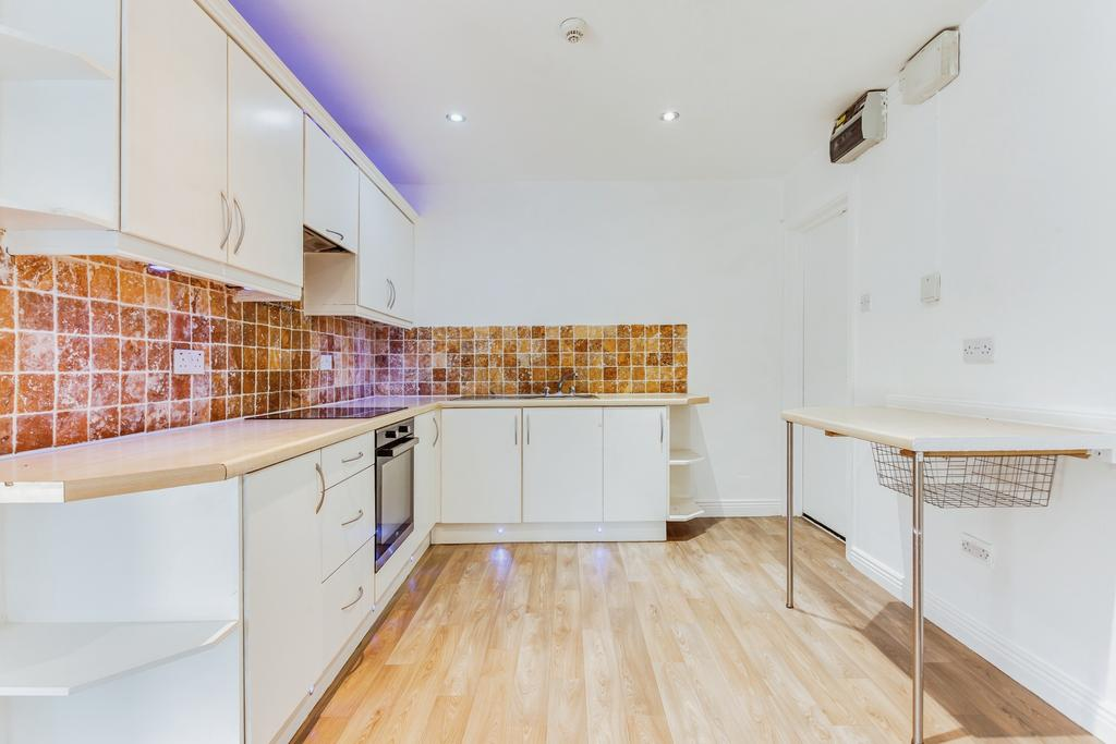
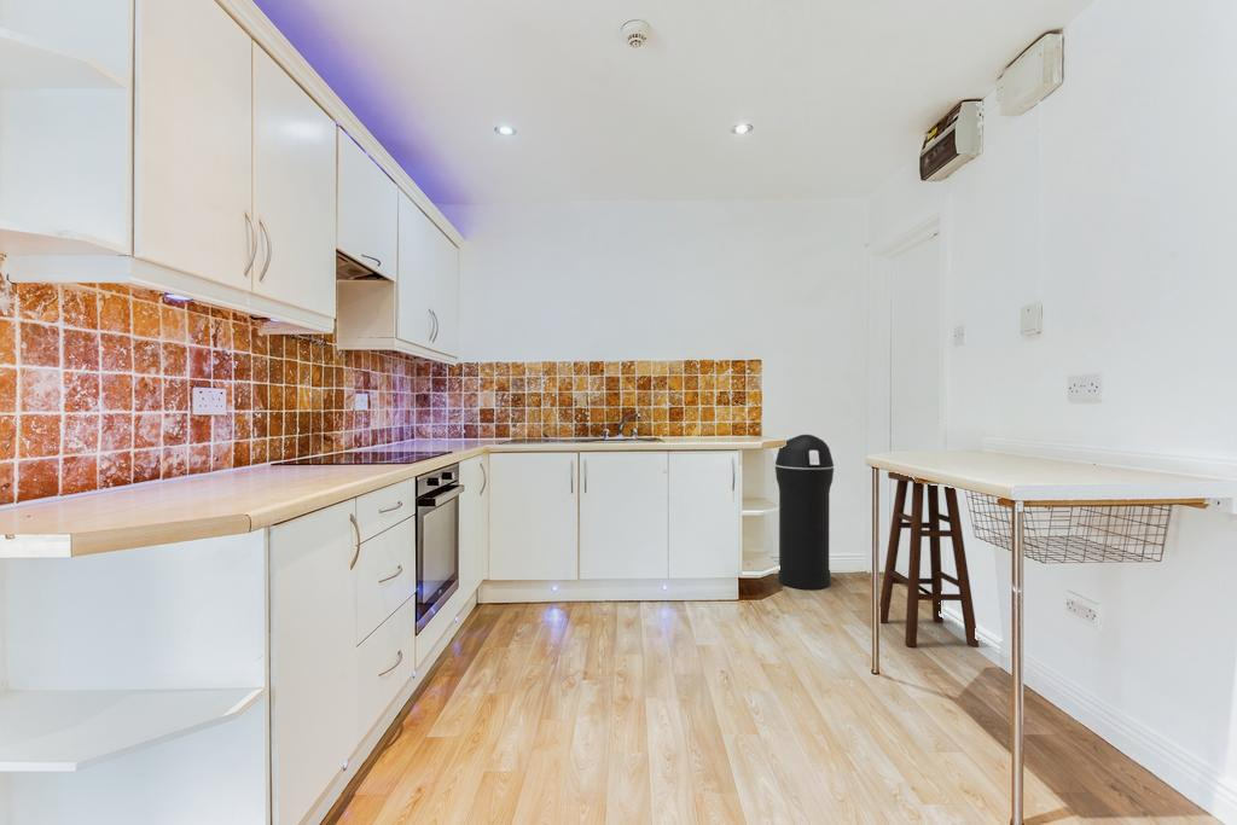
+ trash can (805, 507)
+ bar stool (930, 552)
